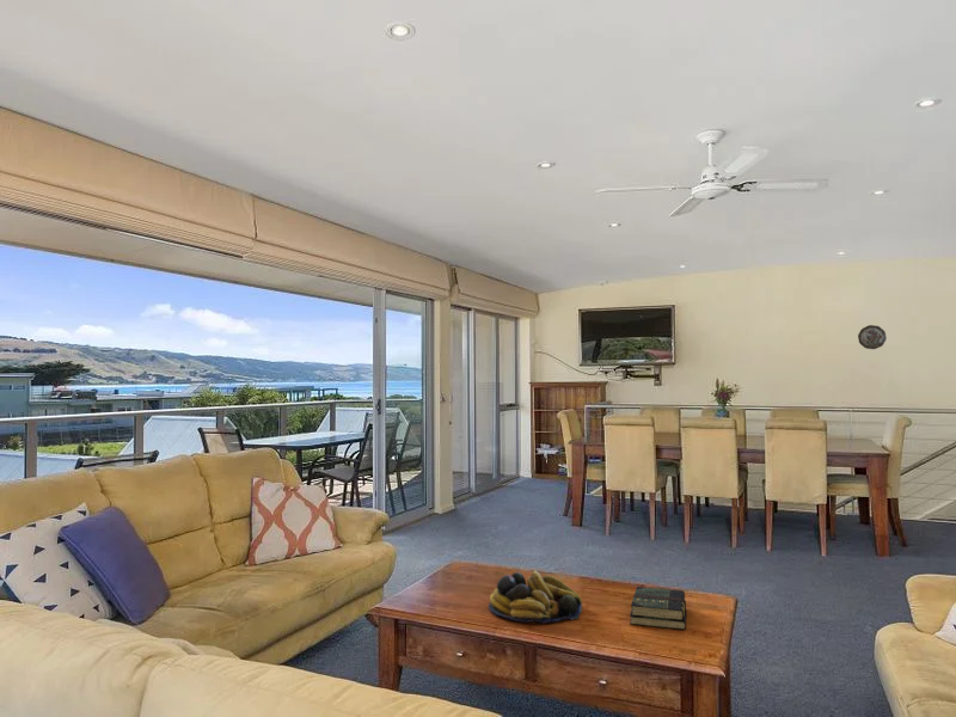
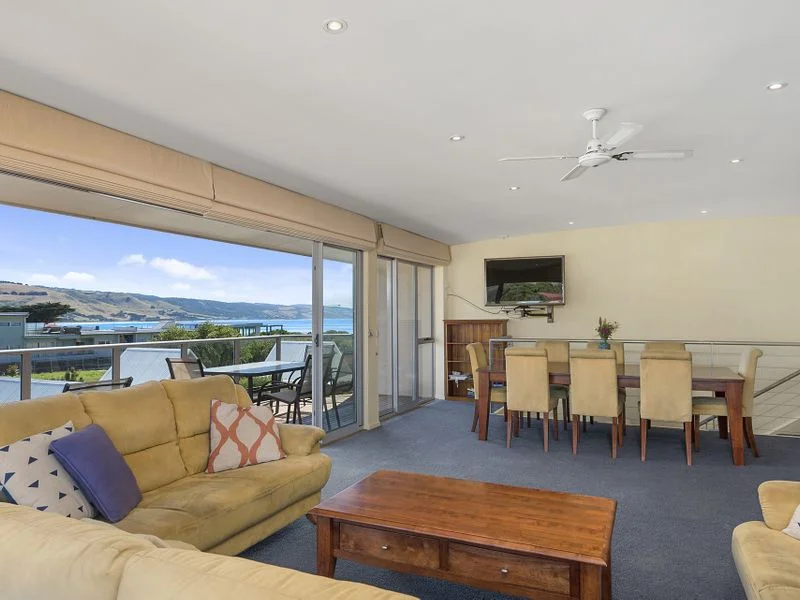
- decorative plate (871, 337)
- book (658, 606)
- fruit bowl (534, 590)
